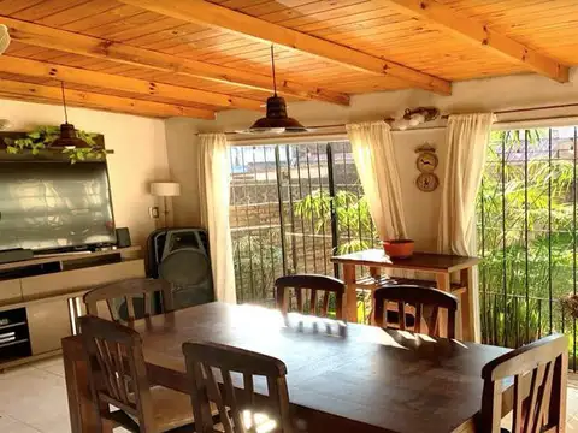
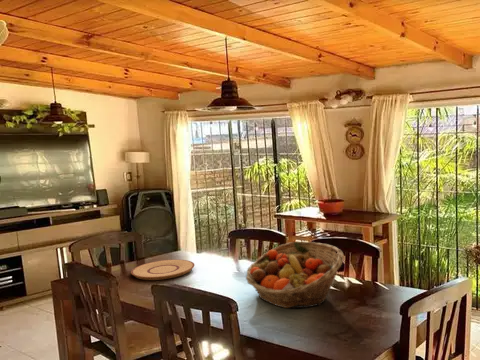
+ plate (163, 269)
+ fruit basket (293, 272)
